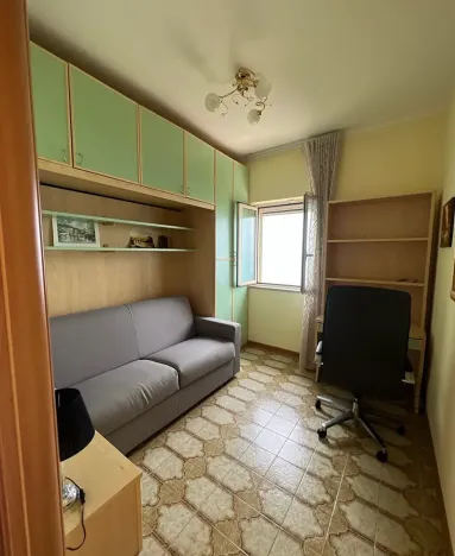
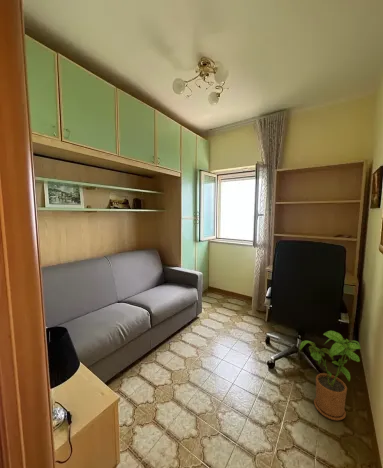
+ house plant (327, 370)
